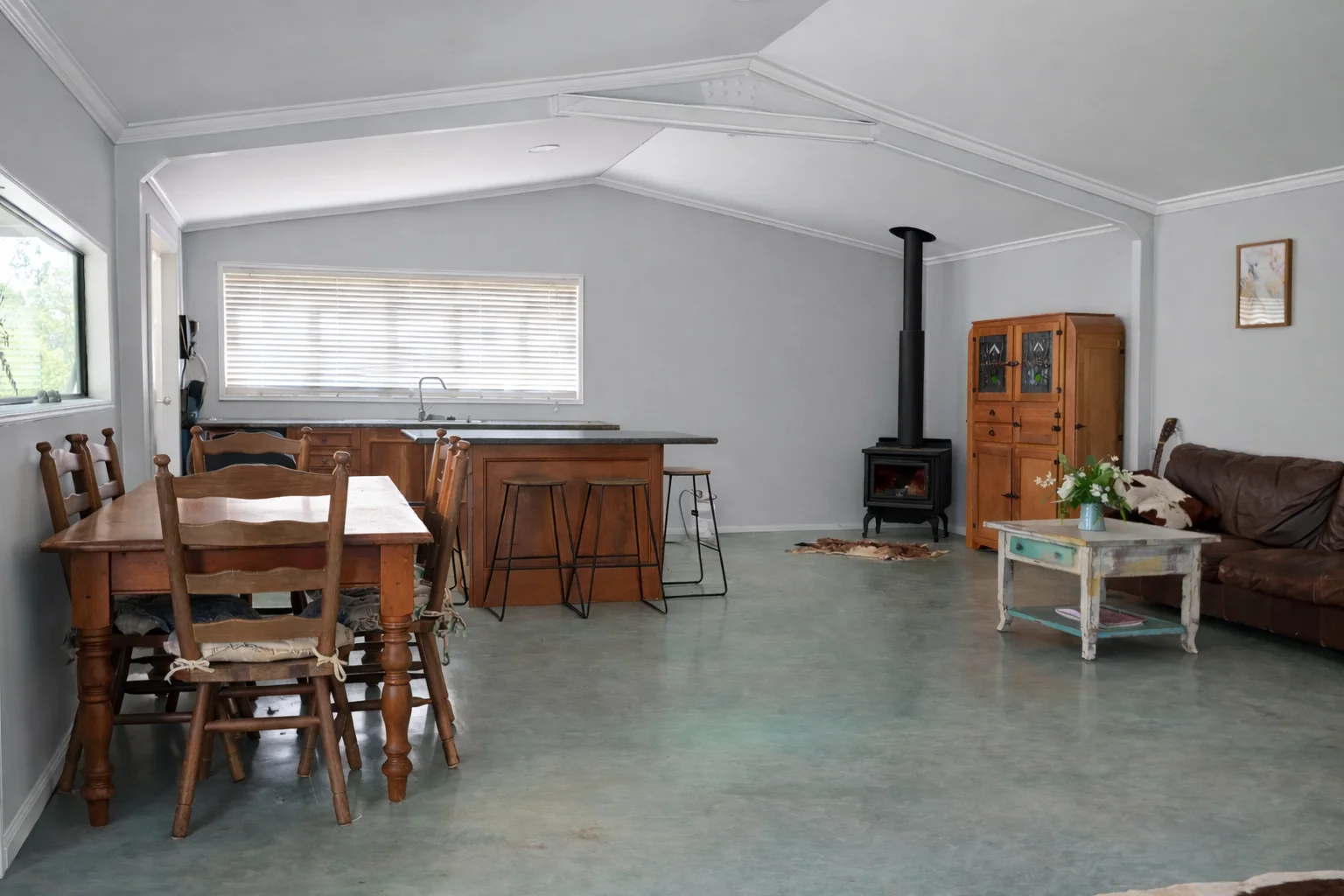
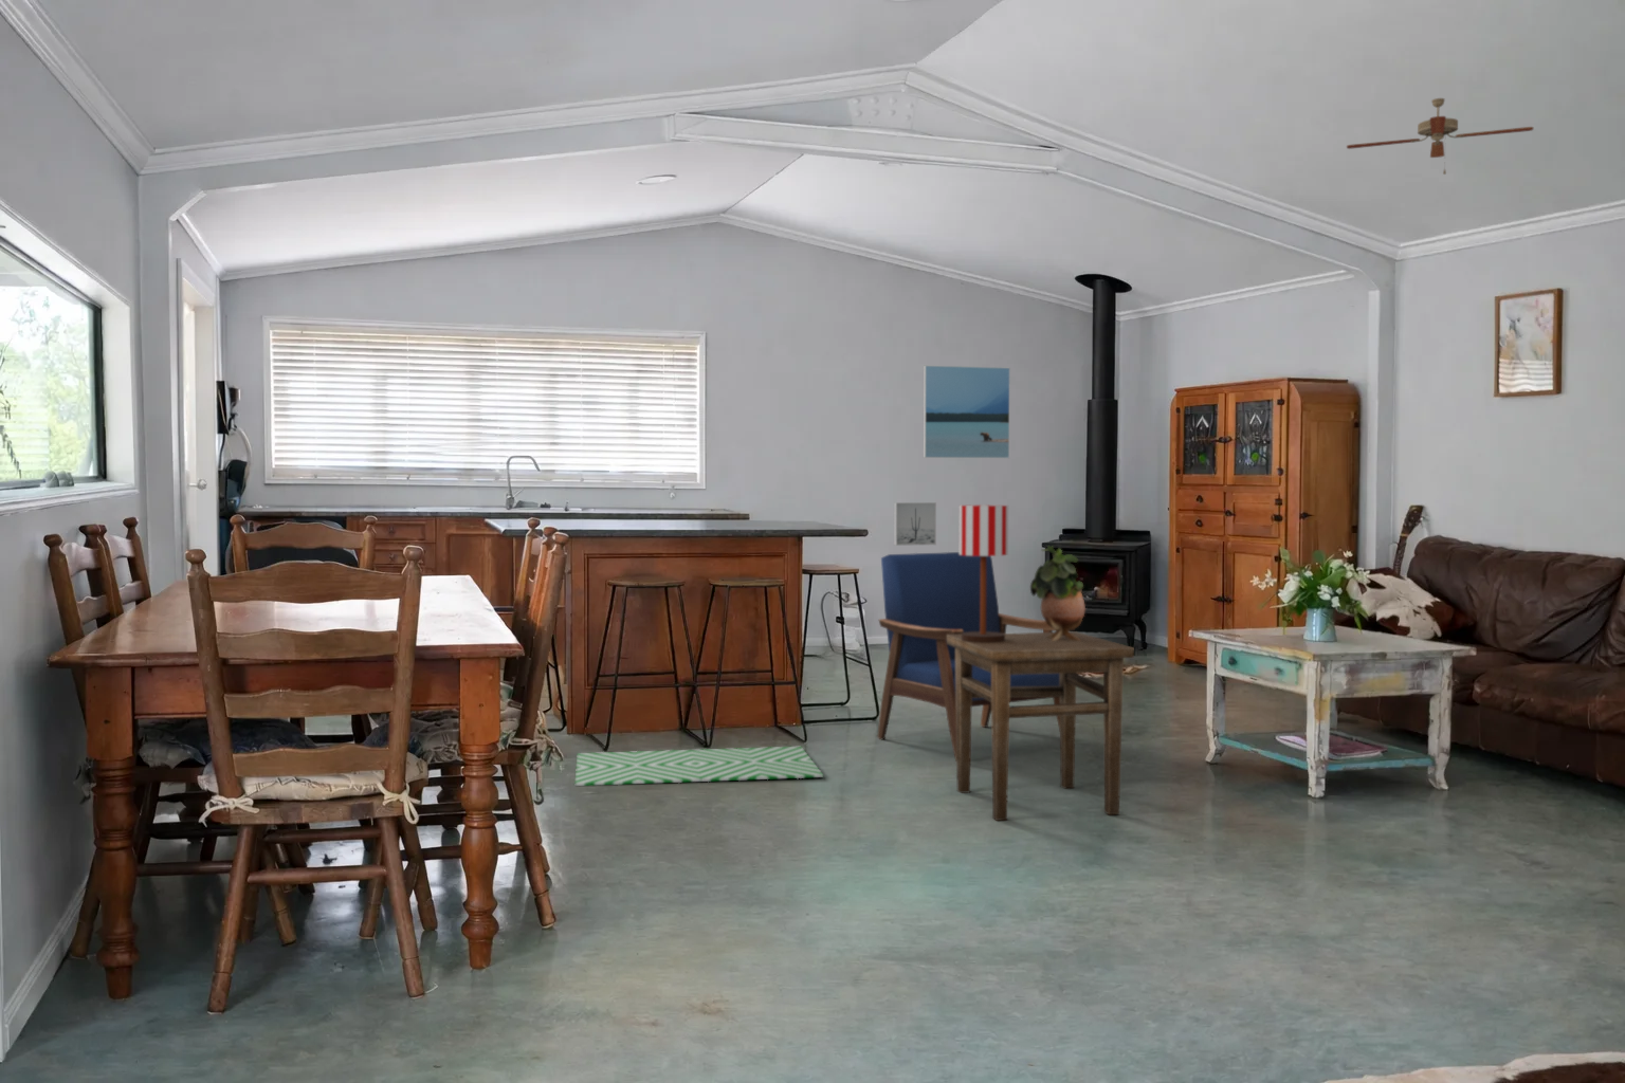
+ side table (1036, 716)
+ potted plant (1057, 591)
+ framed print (967, 412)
+ armchair (972, 665)
+ wall art (915, 523)
+ rug (695, 765)
+ ceiling fan (1436, 138)
+ table lamp (983, 572)
